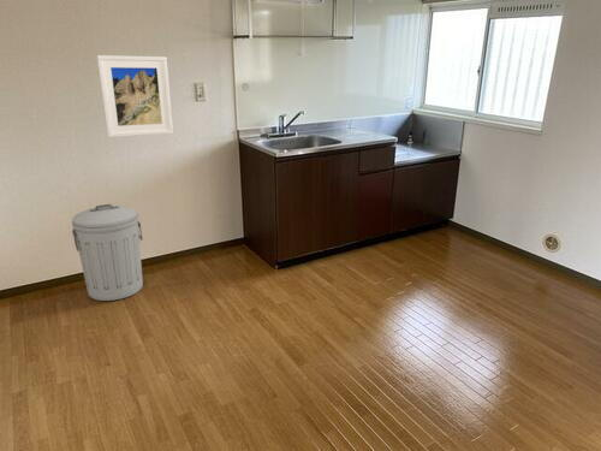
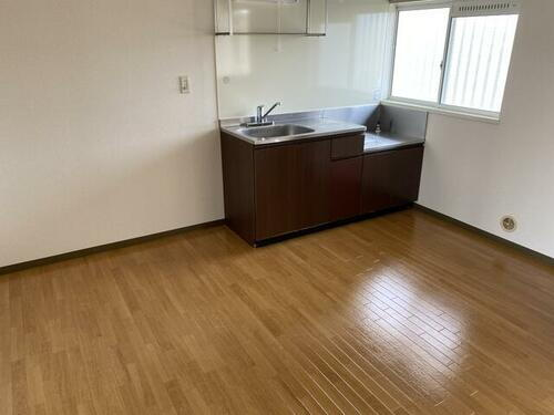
- trash can (109, 248)
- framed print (137, 96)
